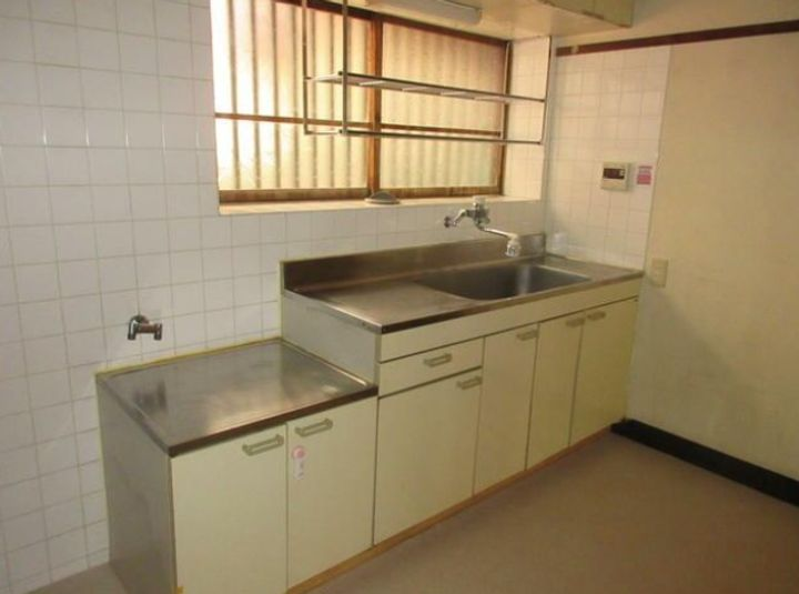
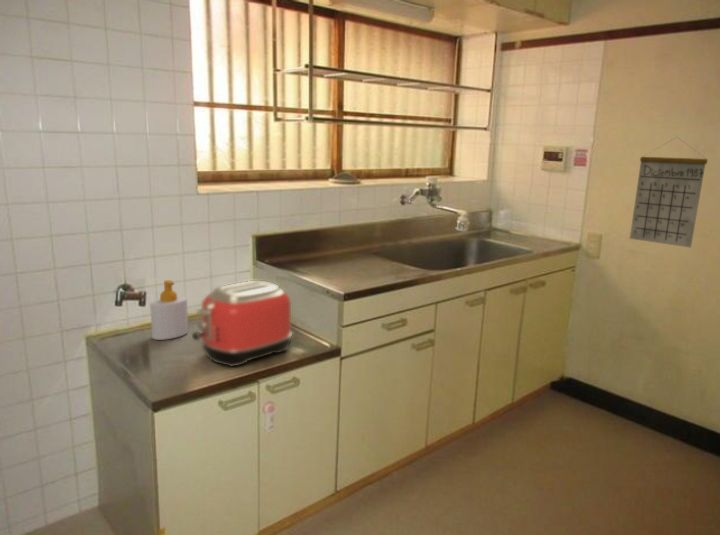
+ toaster (243, 321)
+ calendar (667, 191)
+ soap bottle (169, 308)
